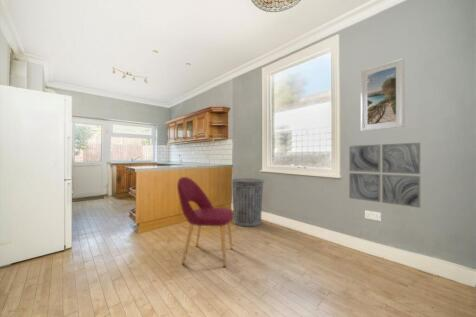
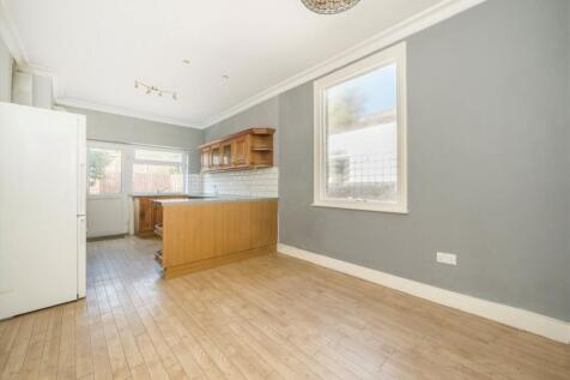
- trash can (247, 200)
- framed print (381, 97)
- wall art (380, 174)
- dining chair (206, 216)
